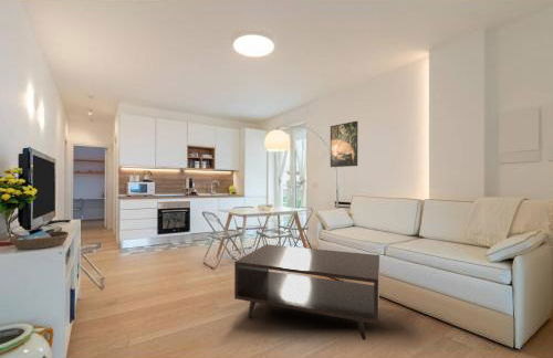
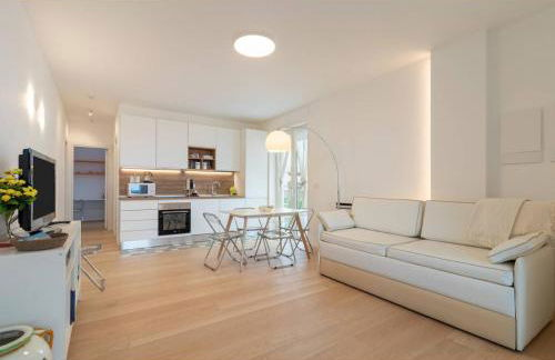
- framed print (343, 145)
- coffee table (310, 285)
